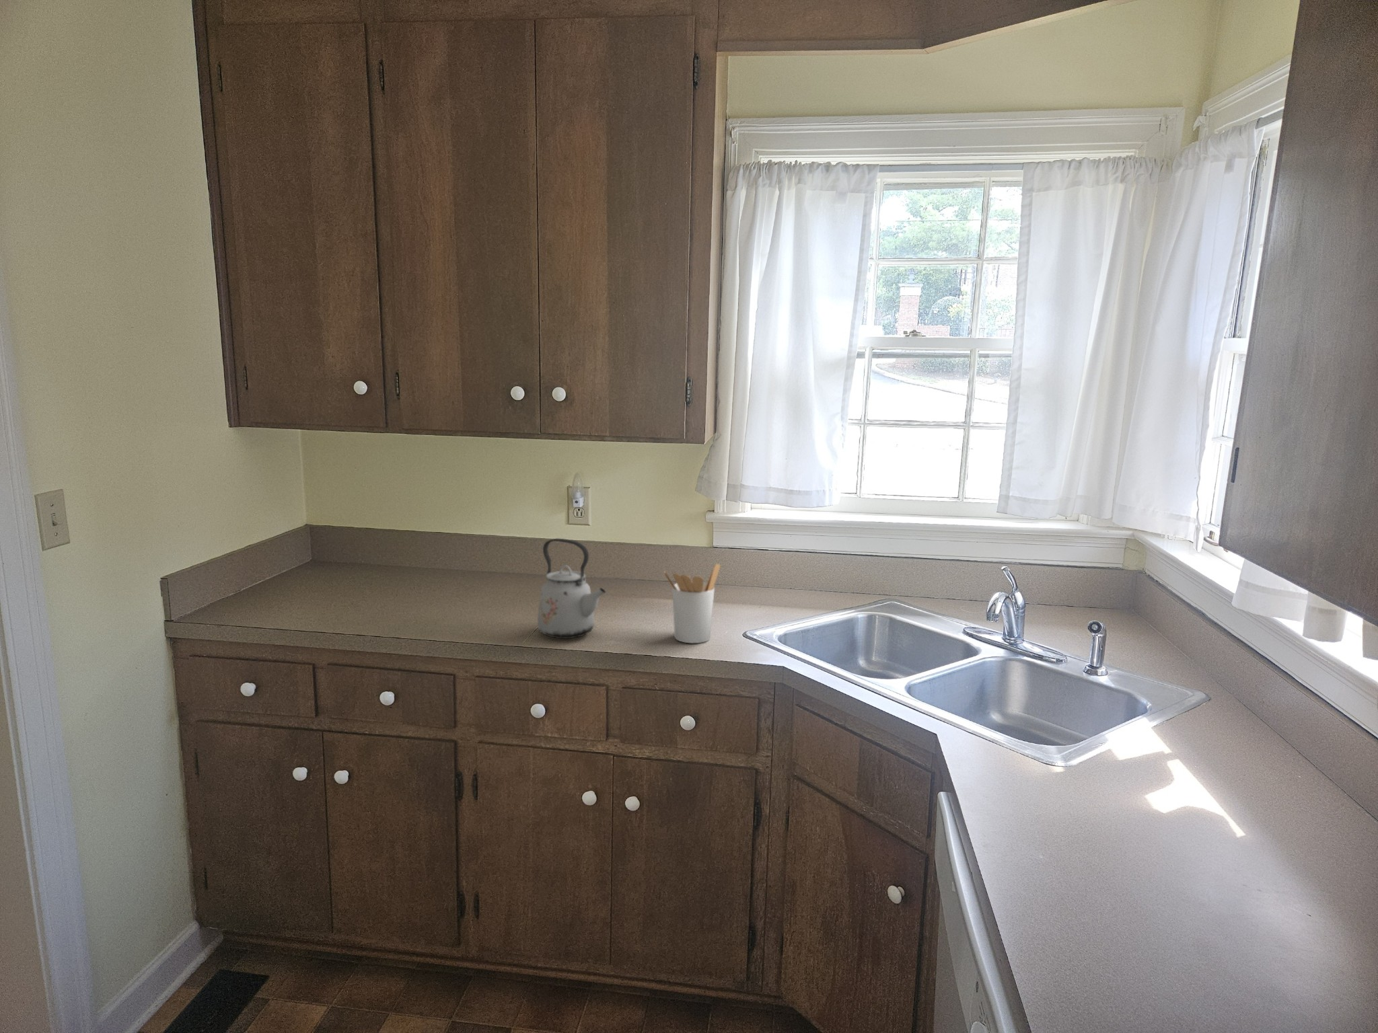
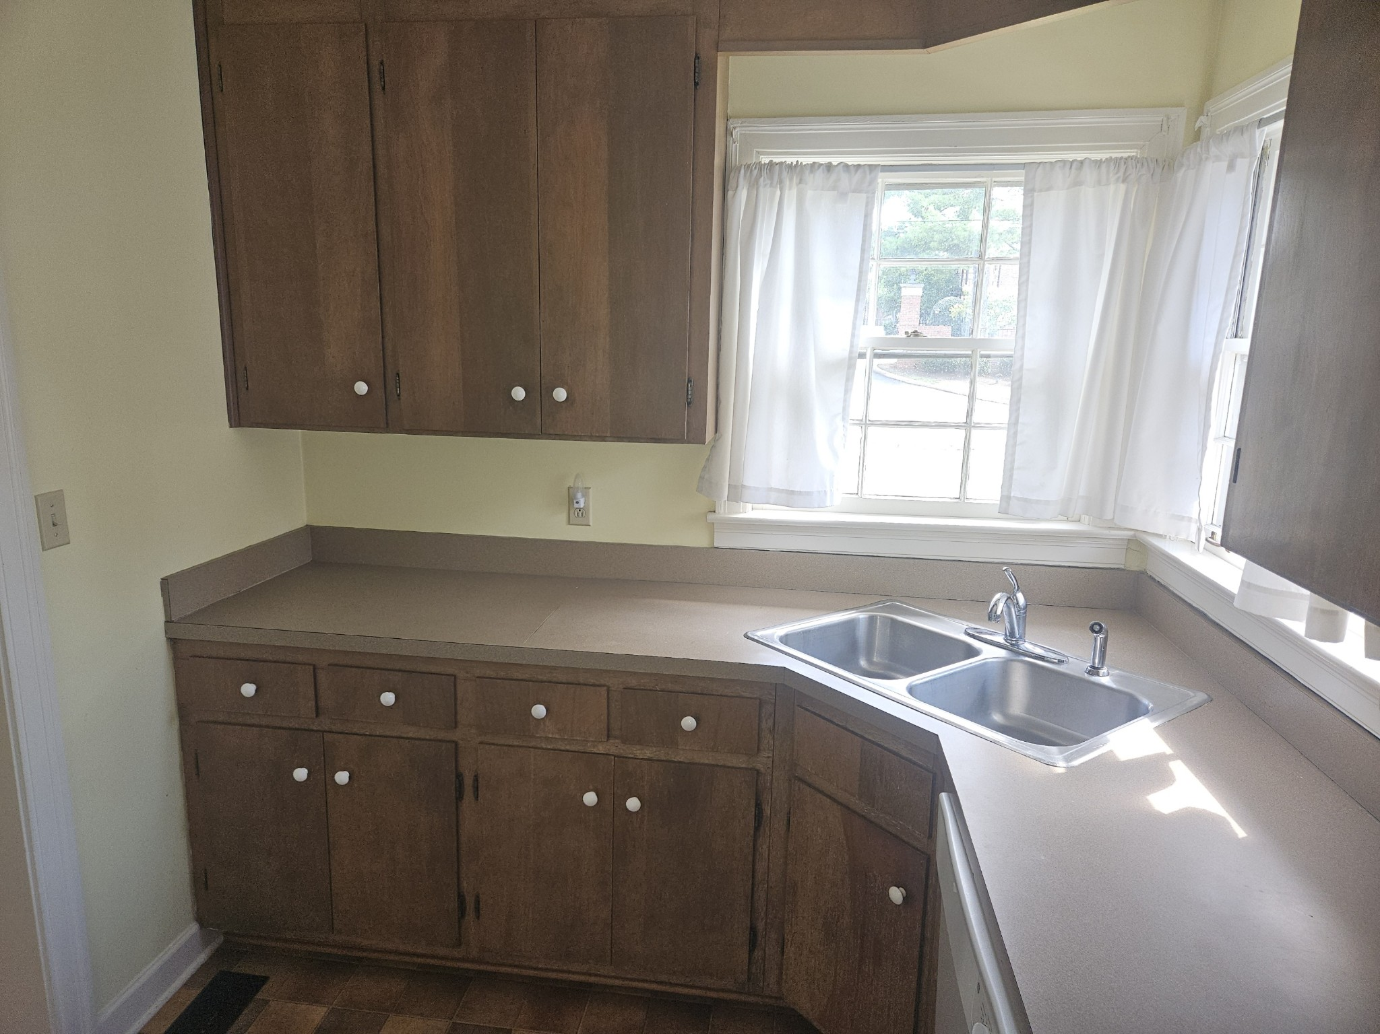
- kettle (574, 588)
- utensil holder (691, 602)
